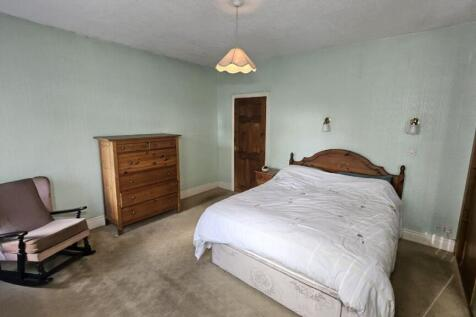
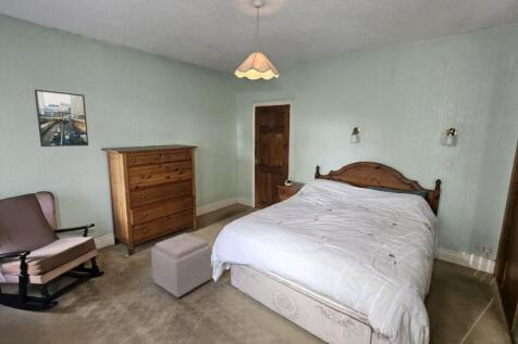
+ ottoman (182, 260)
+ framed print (63, 119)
